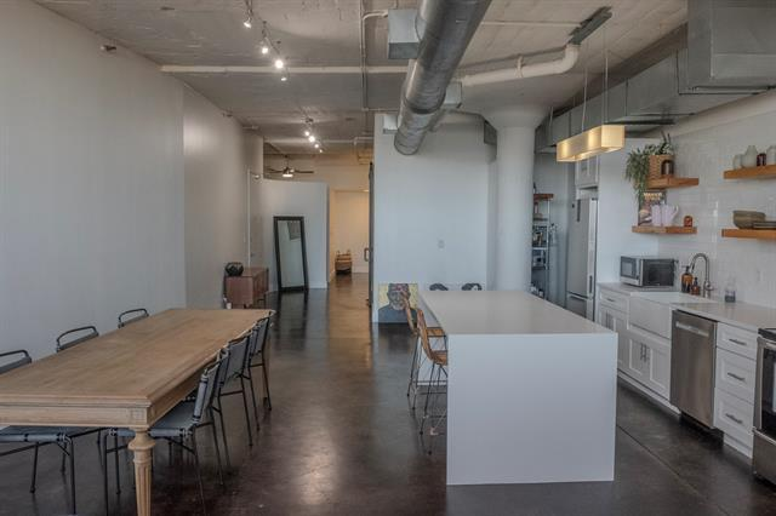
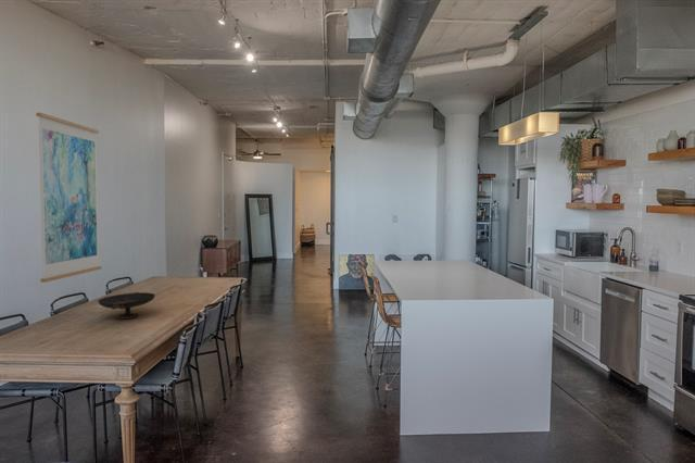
+ wall art (72, 199)
+ decorative bowl (127, 306)
